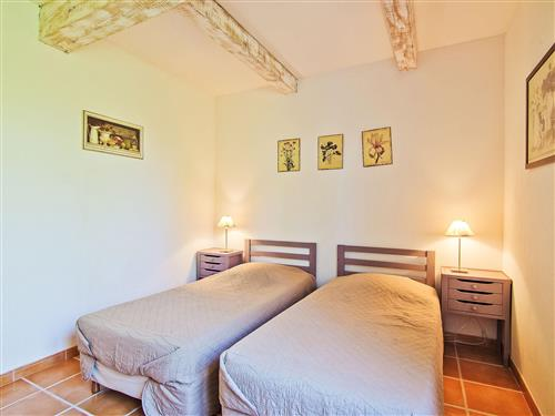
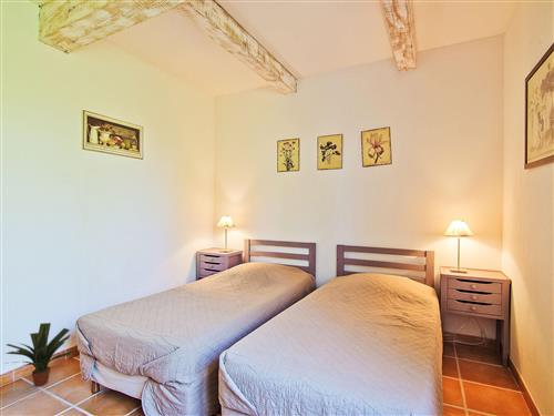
+ potted plant (35, 355)
